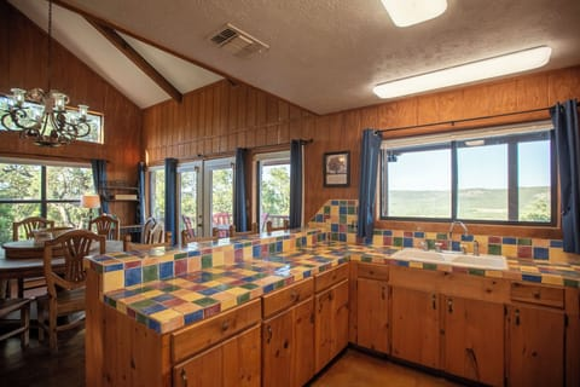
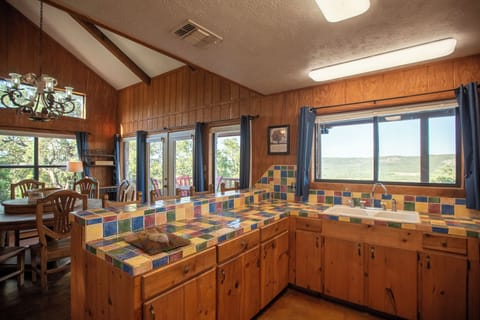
+ cutting board (157, 237)
